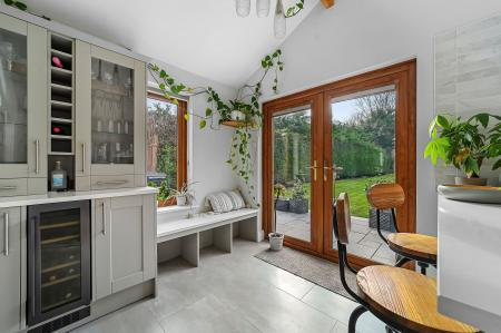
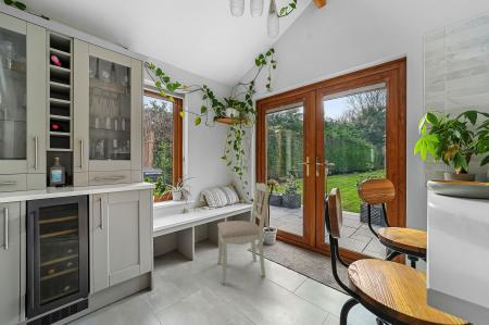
+ dining chair (240, 226)
